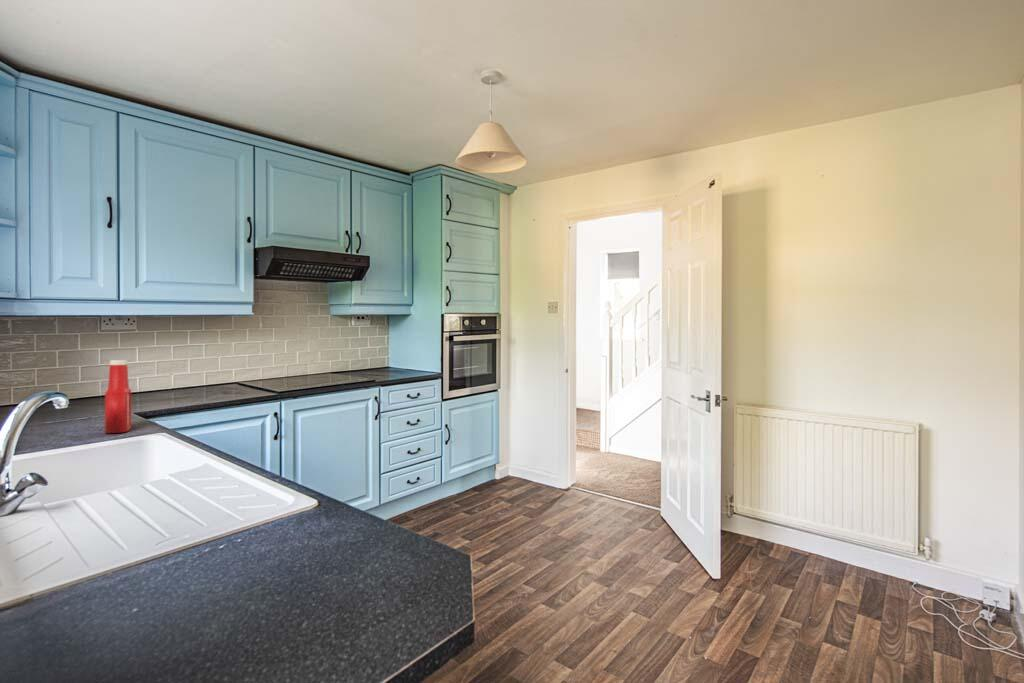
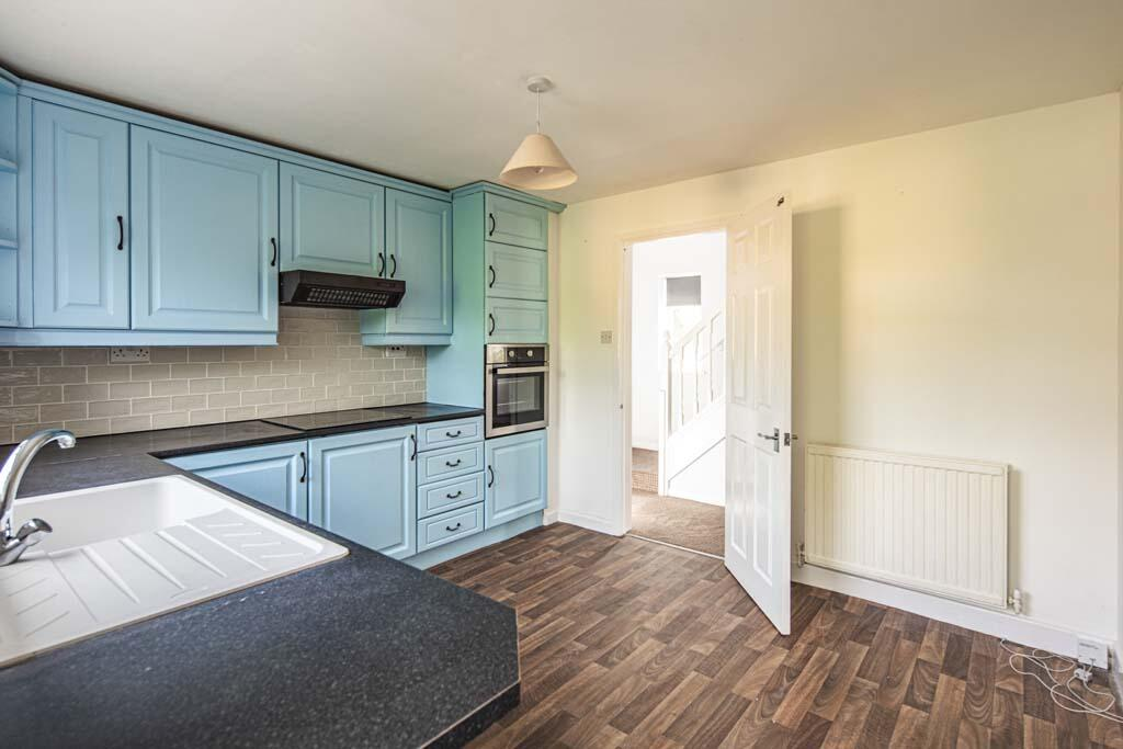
- soap bottle (118, 395)
